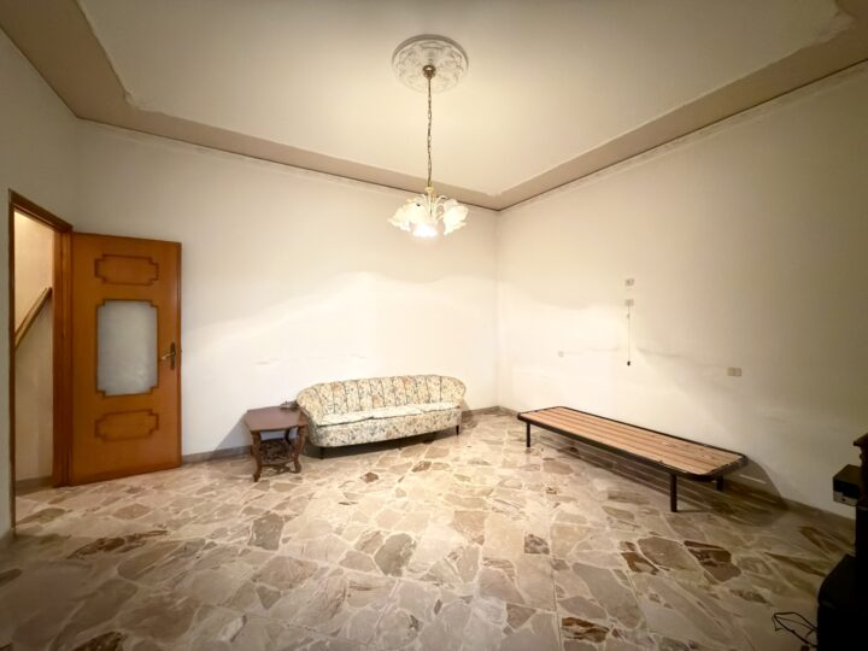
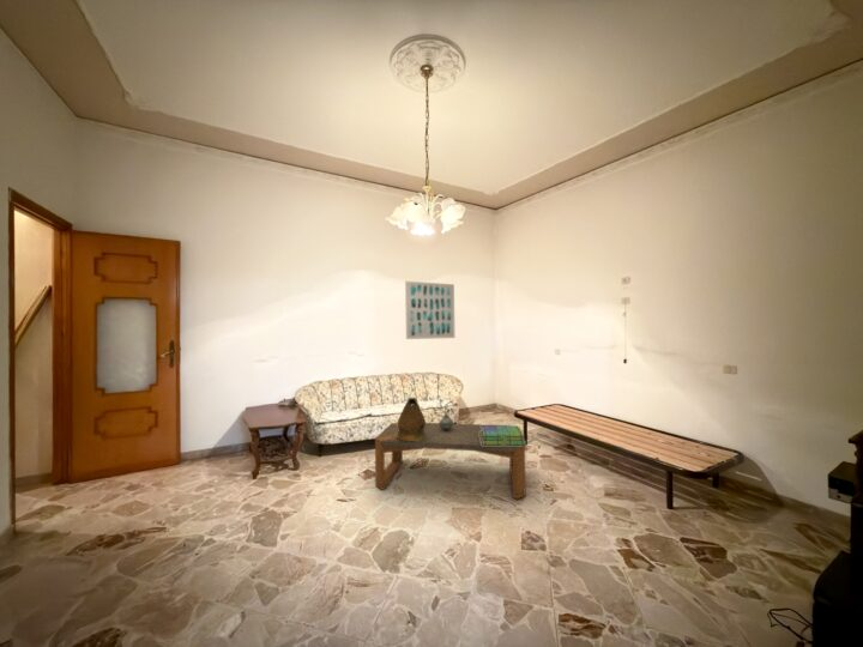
+ potted plant (445, 413)
+ ceramic vessel (410, 417)
+ stack of books (501, 435)
+ coffee table (451, 448)
+ wall art (430, 310)
